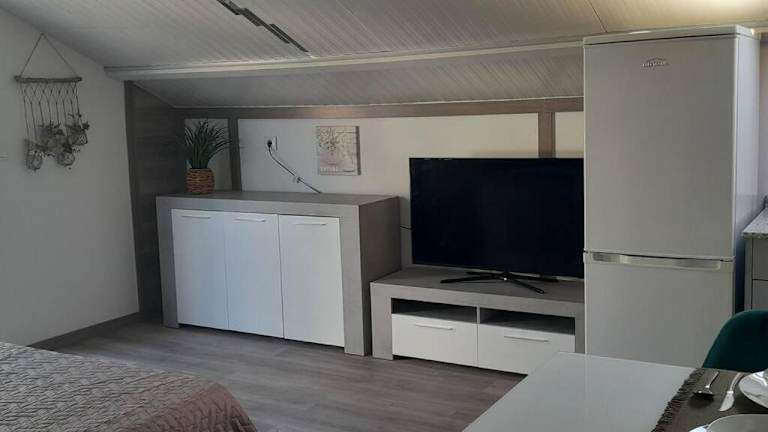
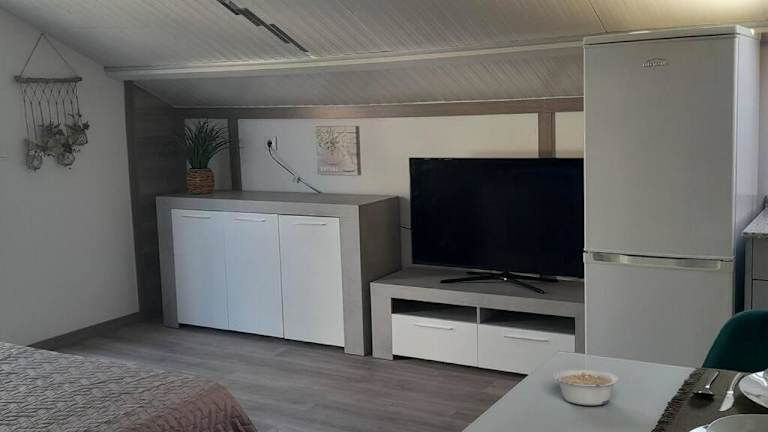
+ legume (588, 386)
